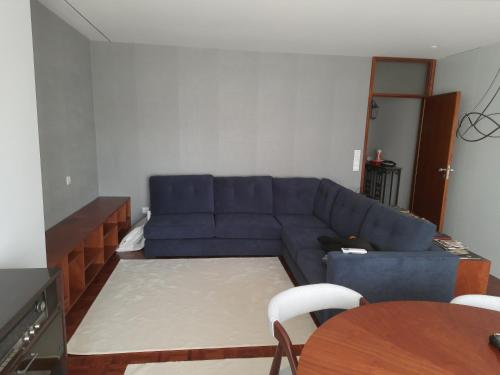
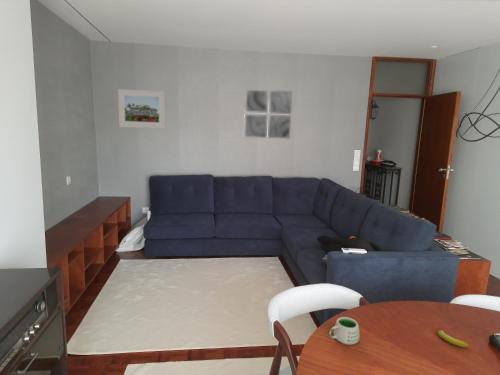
+ mug (343, 331)
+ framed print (142, 109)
+ wall art (268, 113)
+ banana (450, 337)
